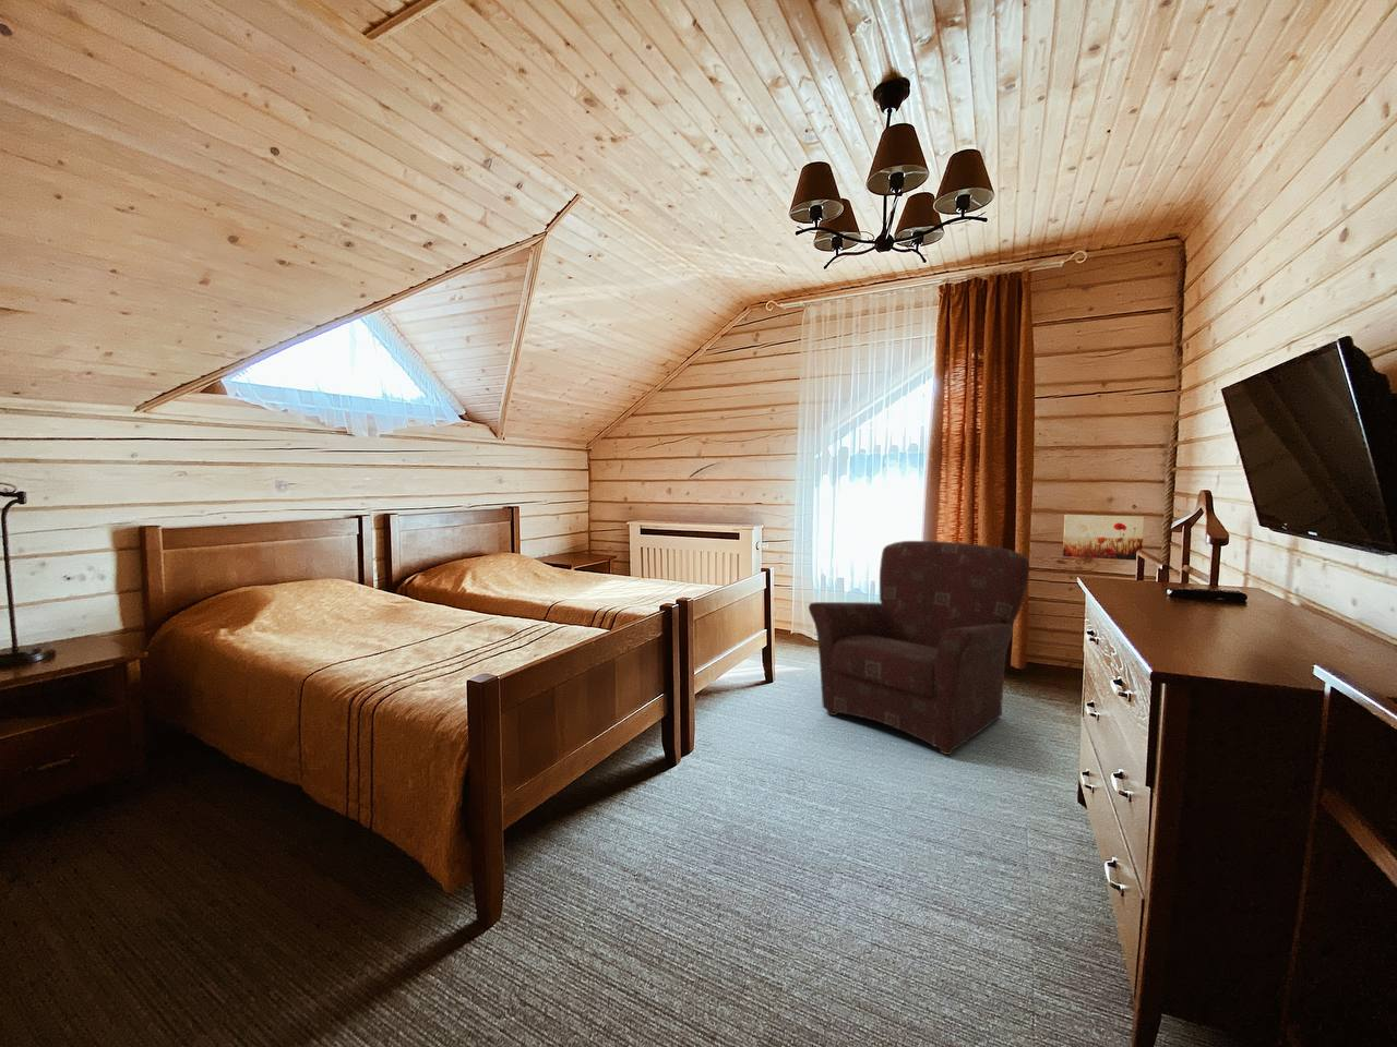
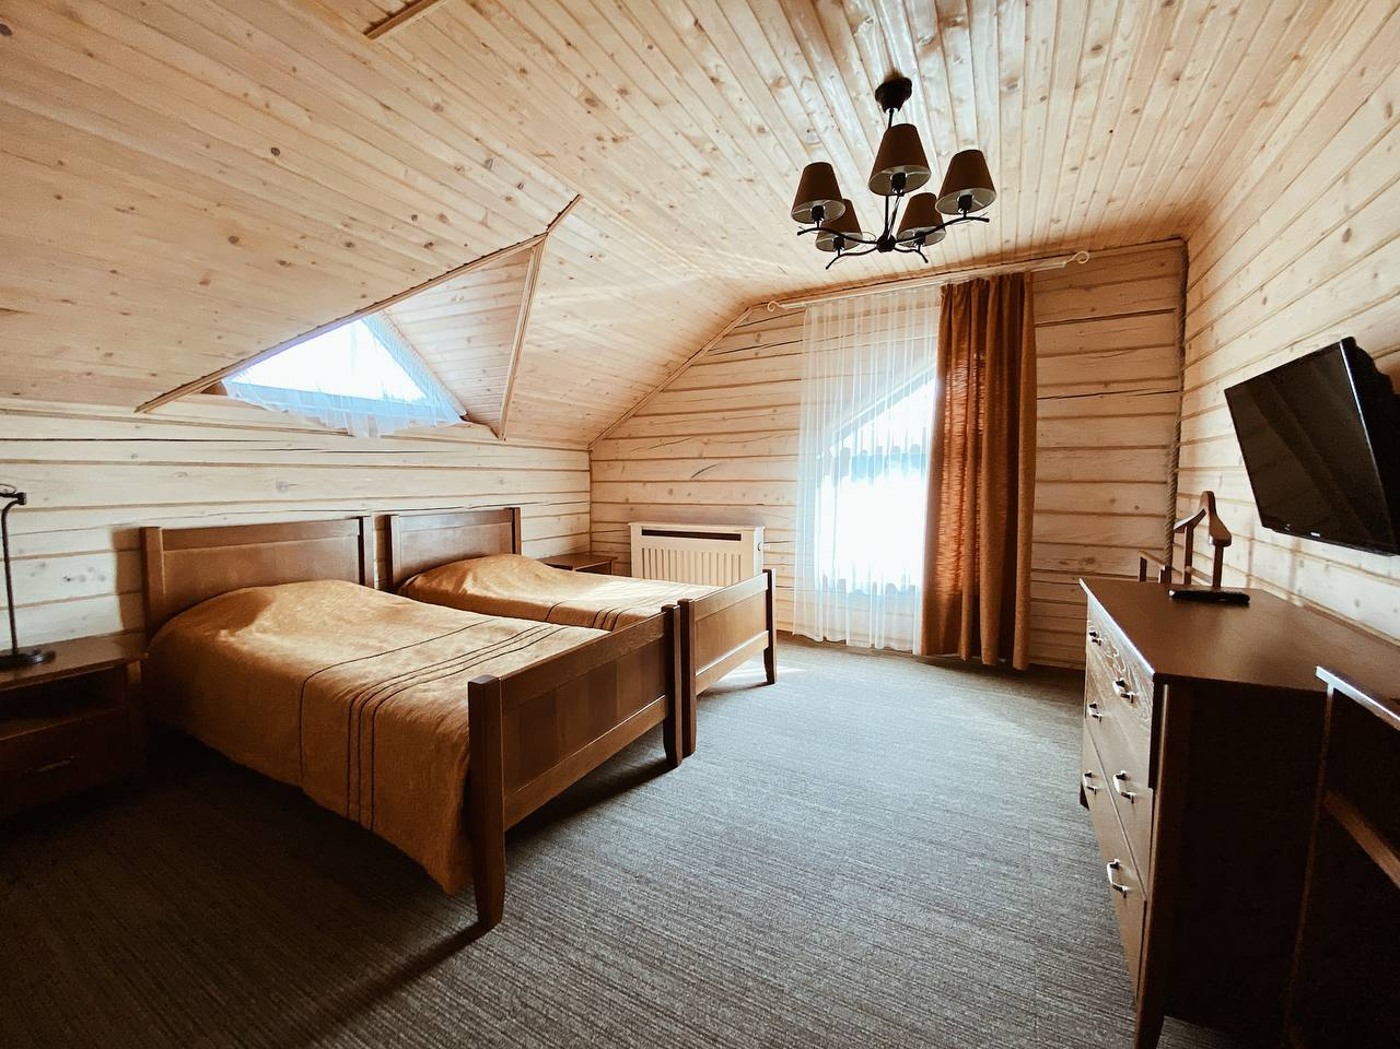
- armchair (919, 630)
- wall art (1101, 537)
